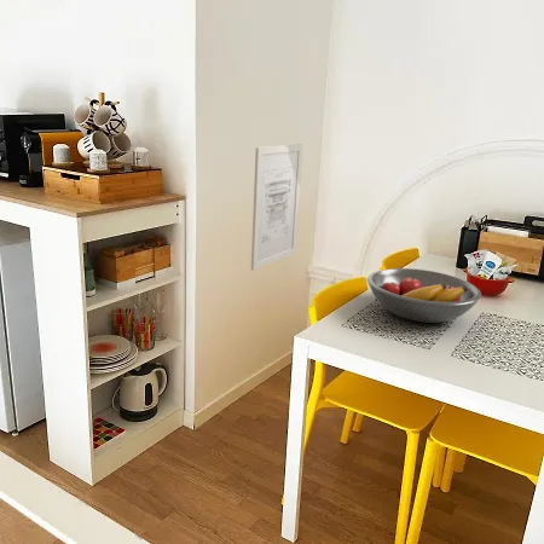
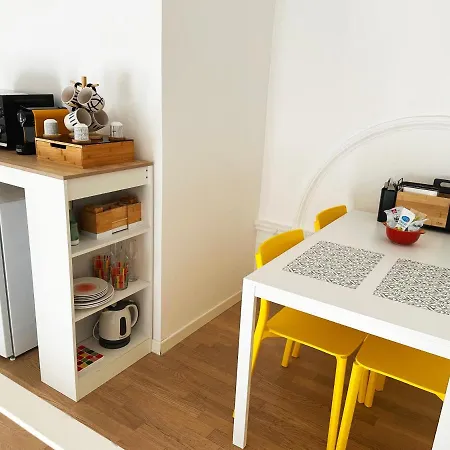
- fruit bowl (421, 295)
- wall art (277, 204)
